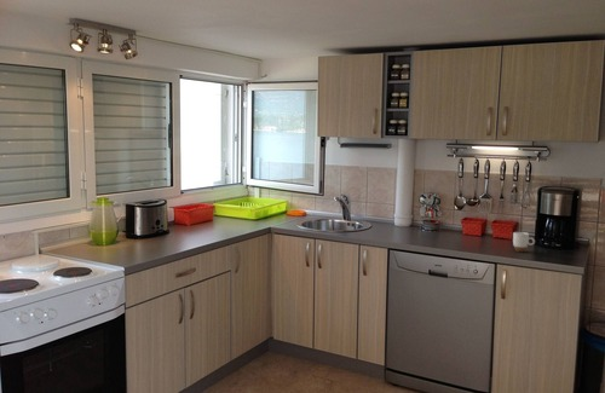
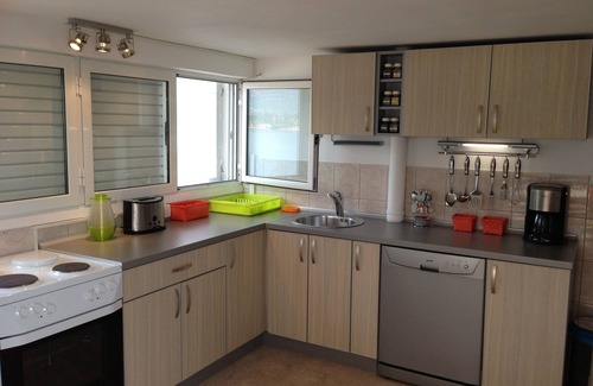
- mug (523, 242)
